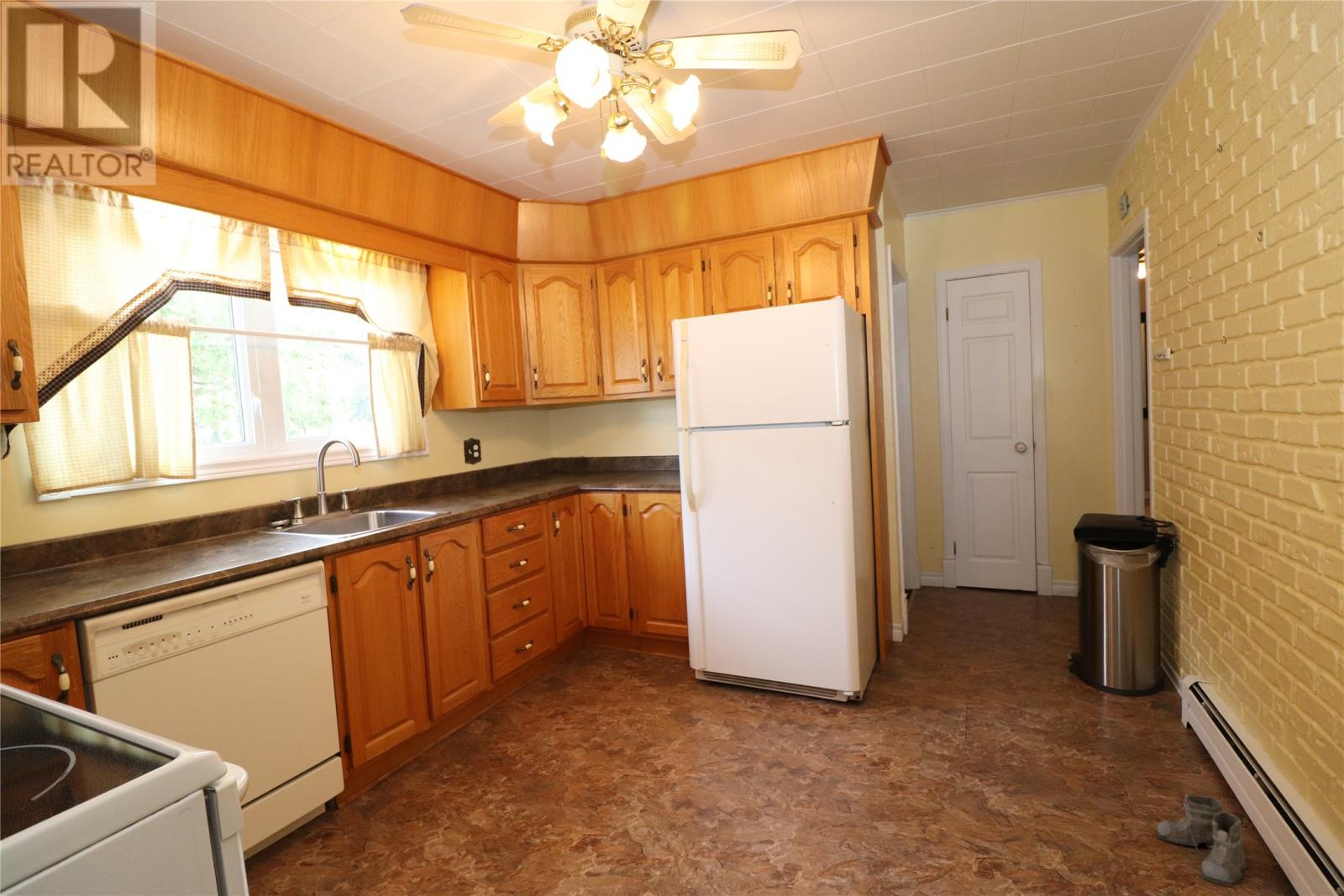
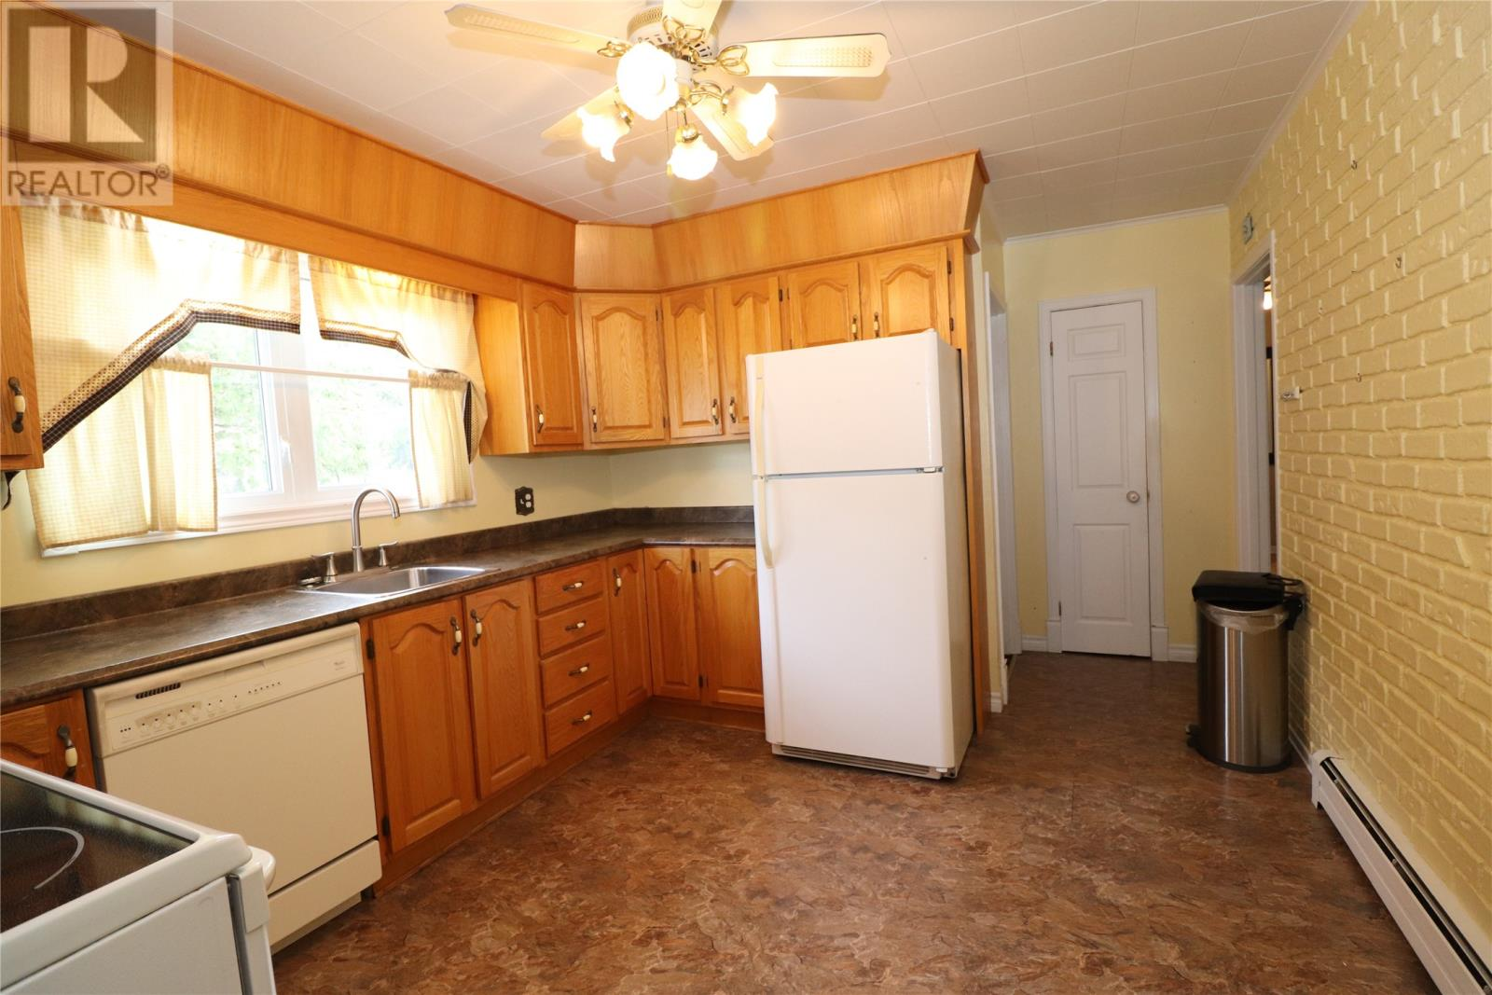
- boots (1203, 831)
